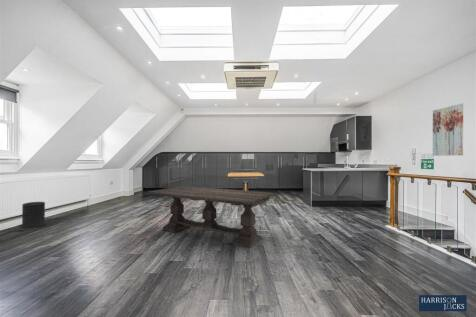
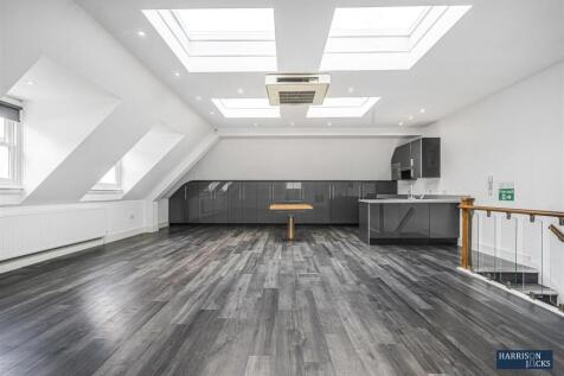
- wall art (446, 131)
- dining table (209, 213)
- trash can (33, 214)
